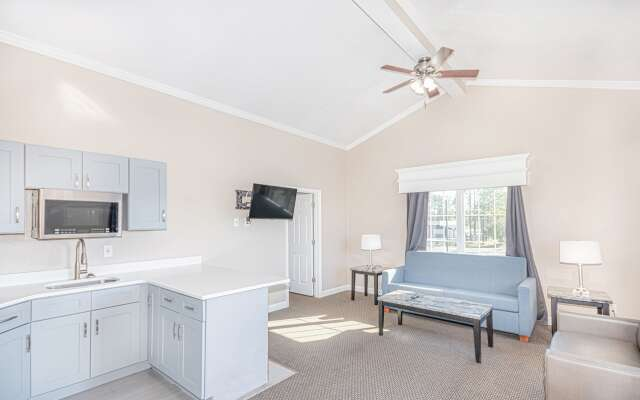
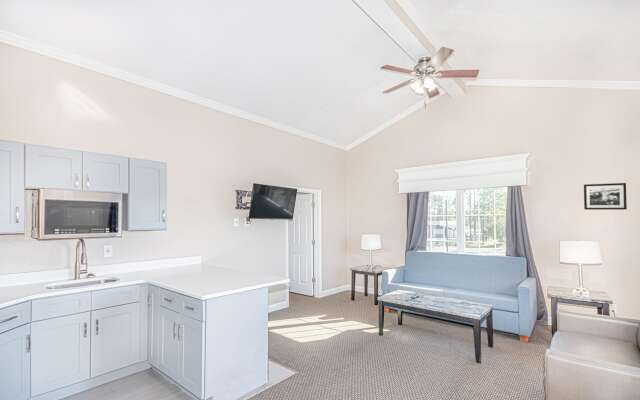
+ picture frame (604, 196)
